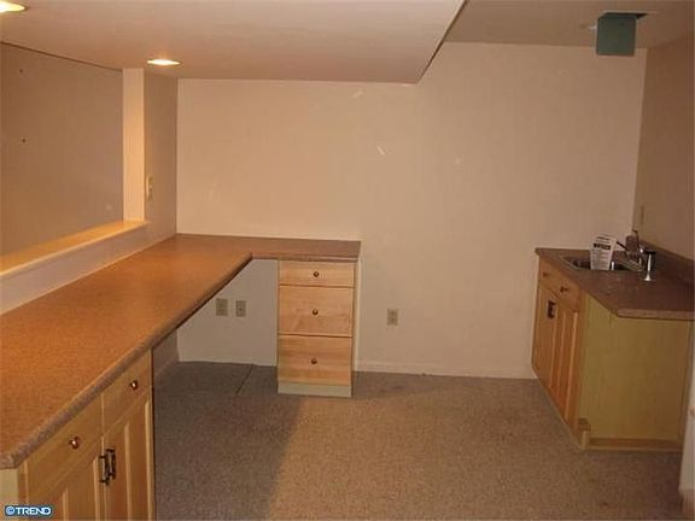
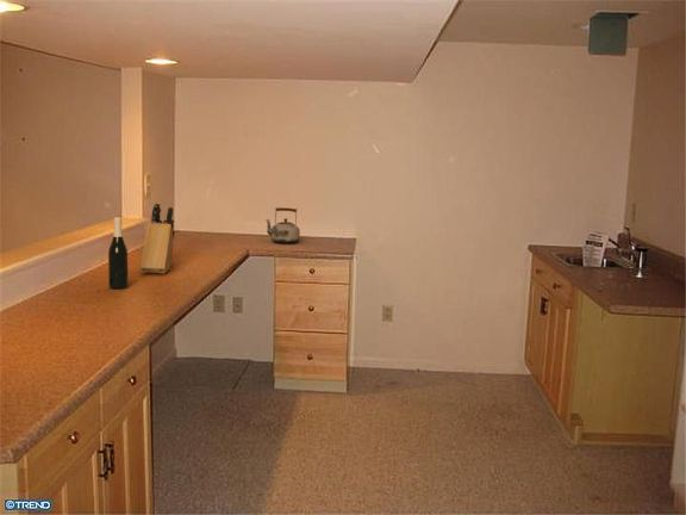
+ wine bottle (118, 252)
+ knife block (158, 236)
+ kettle (281, 224)
